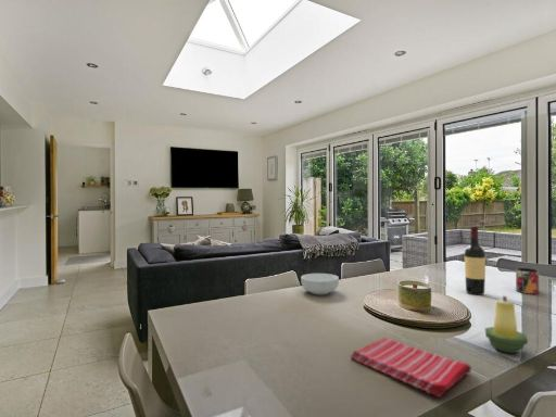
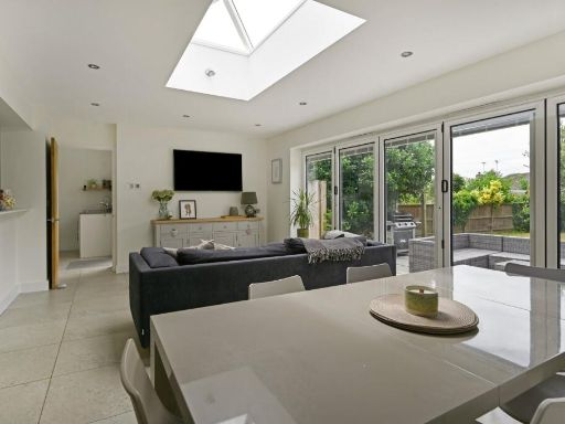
- wine bottle (475, 260)
- dish towel (408, 359)
- candle holder (505, 321)
- mug (529, 280)
- cereal bowl (319, 285)
